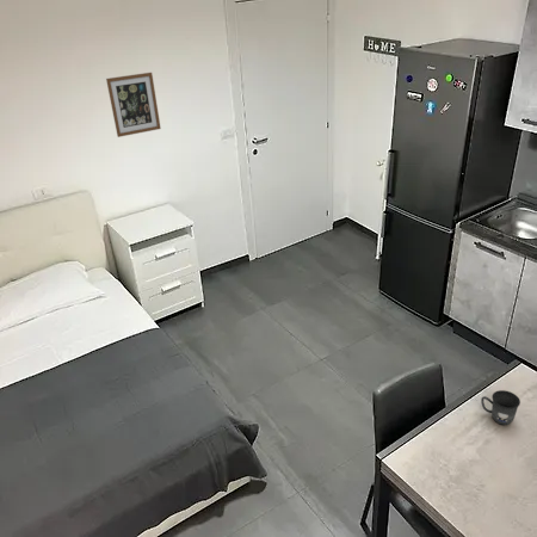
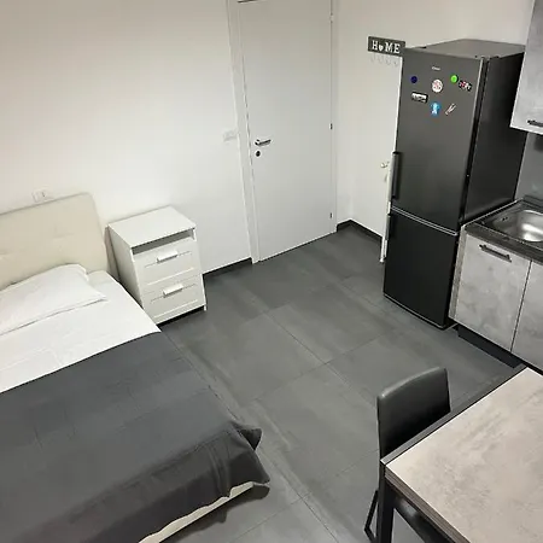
- wall art (134, 104)
- mug (499, 407)
